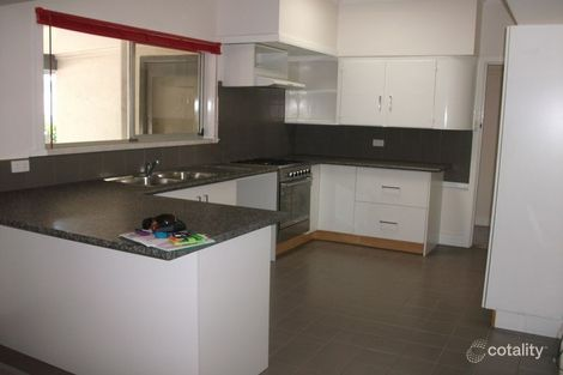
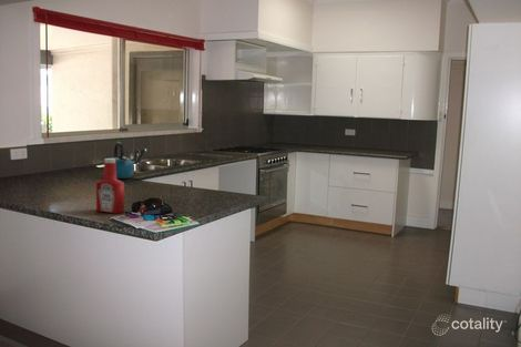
+ kettle (120, 160)
+ soap bottle (110, 185)
